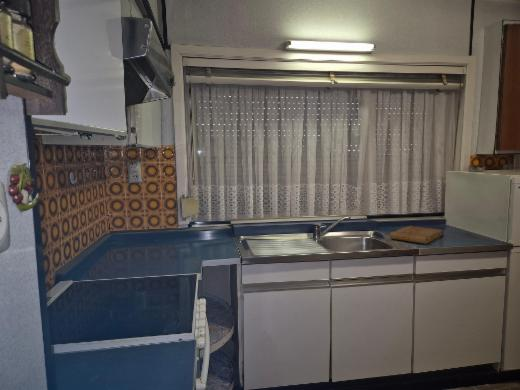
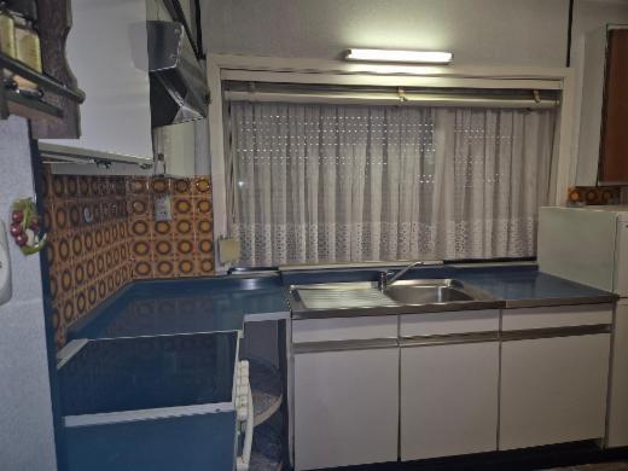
- cutting board (416, 234)
